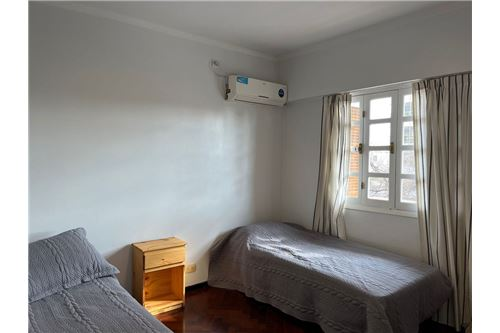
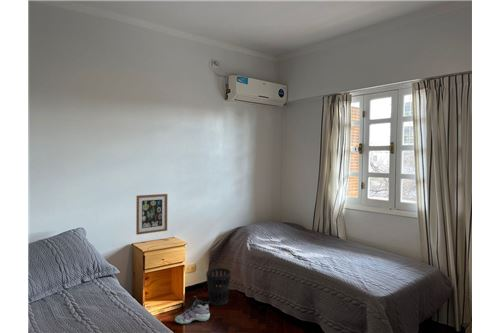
+ wall art (152, 213)
+ sneaker (192, 308)
+ wastebasket (218, 286)
